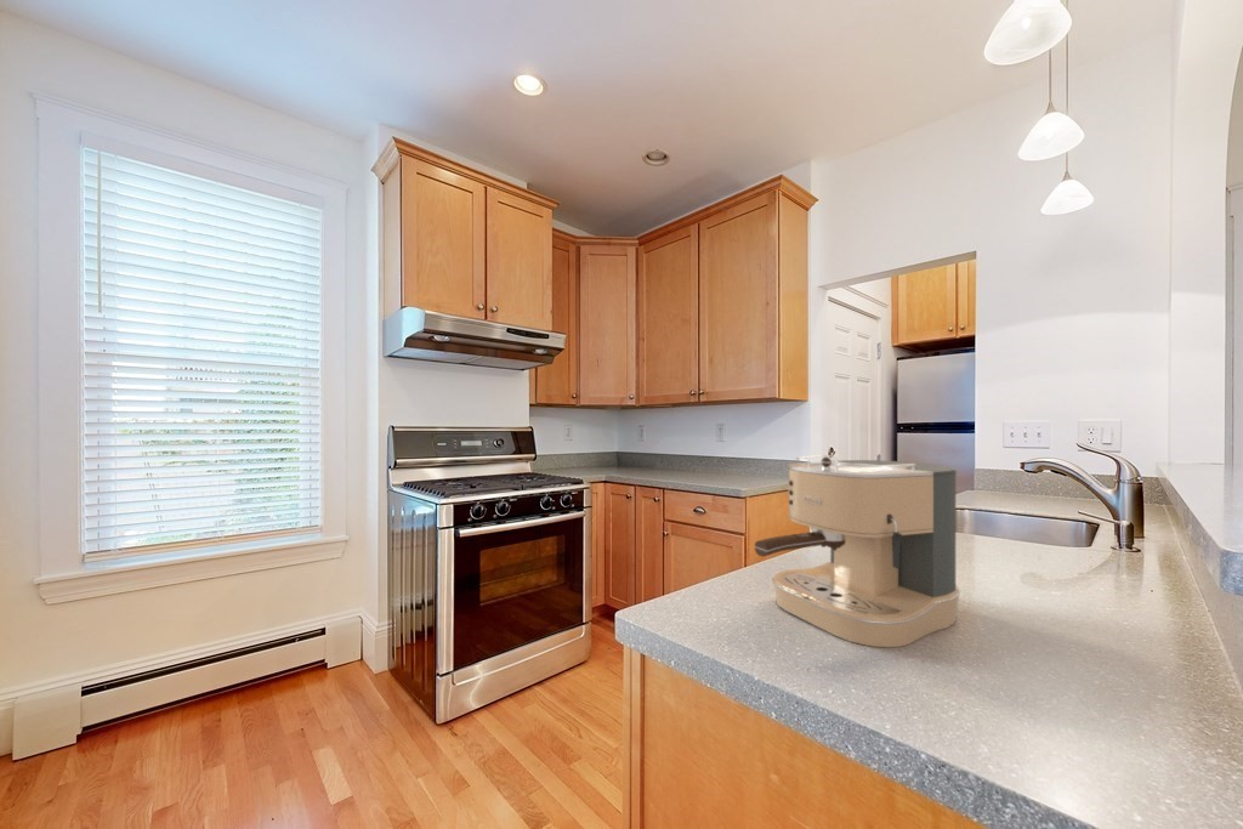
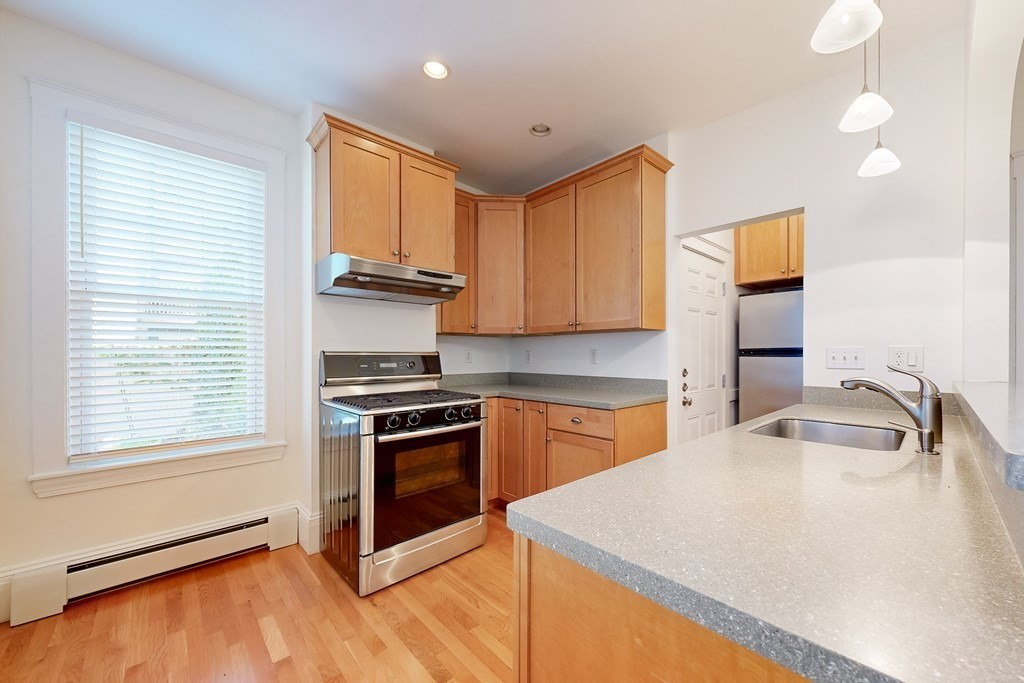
- coffee maker (850, 534)
